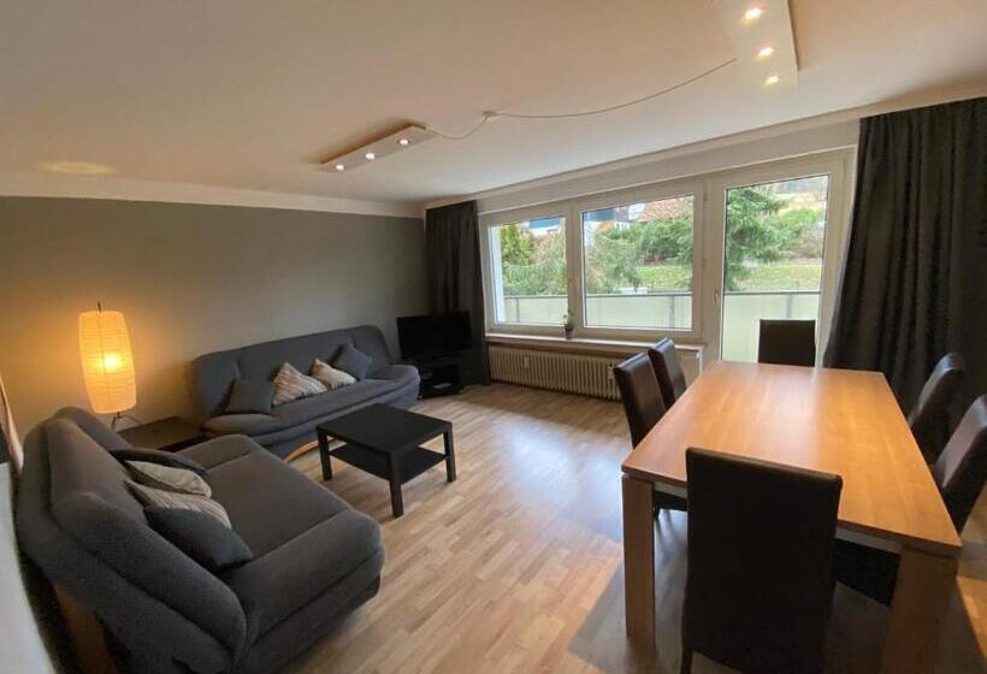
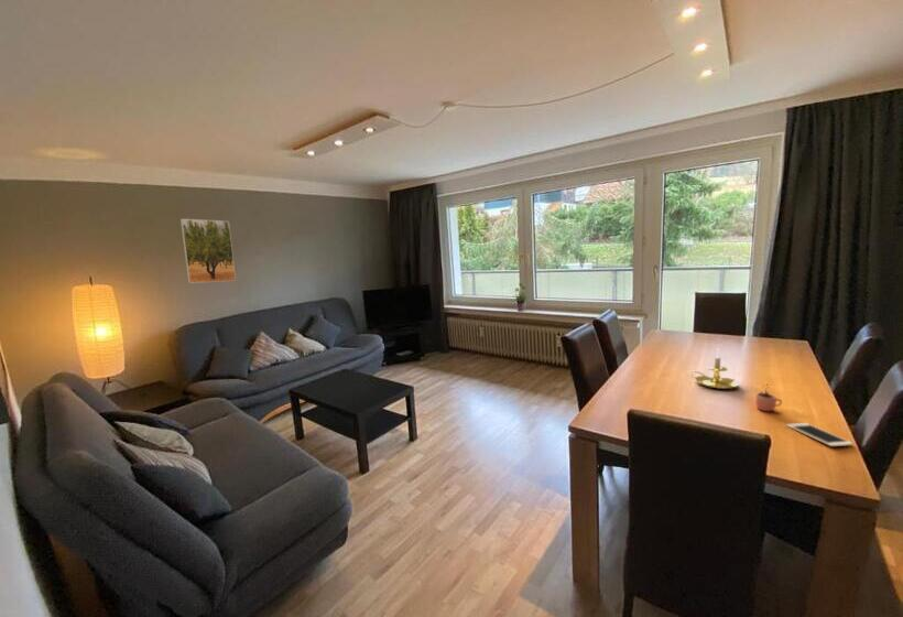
+ cocoa (769, 396)
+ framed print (209, 251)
+ candle holder (714, 366)
+ cell phone (817, 433)
